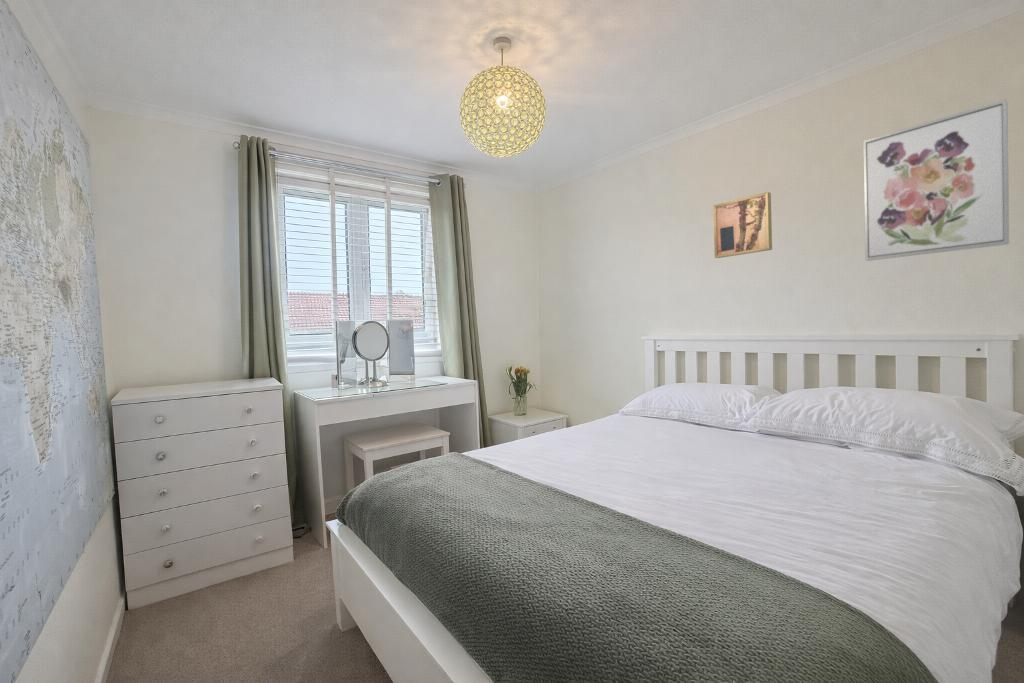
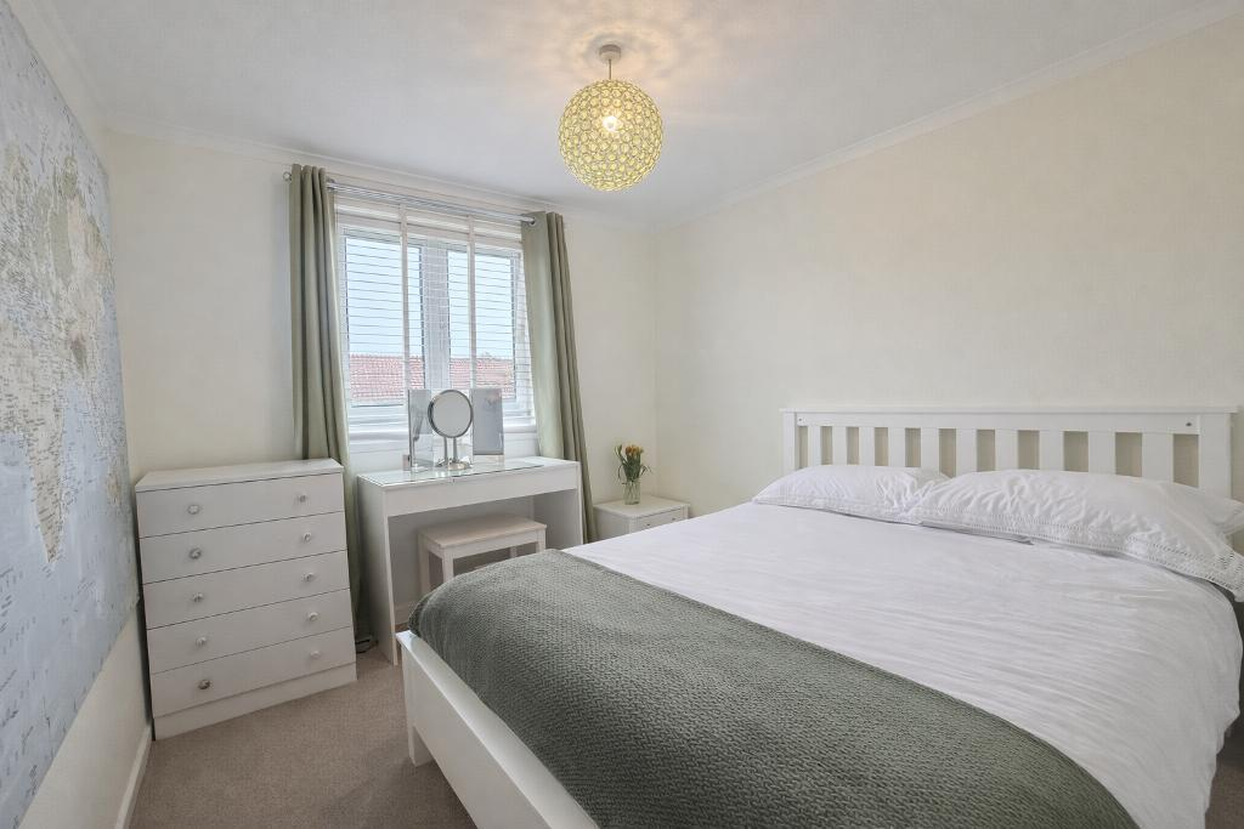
- wall art (741, 226)
- wall art (930, 188)
